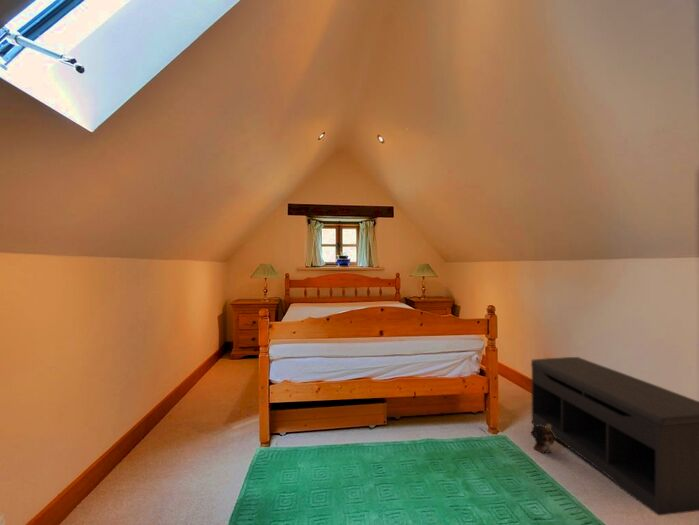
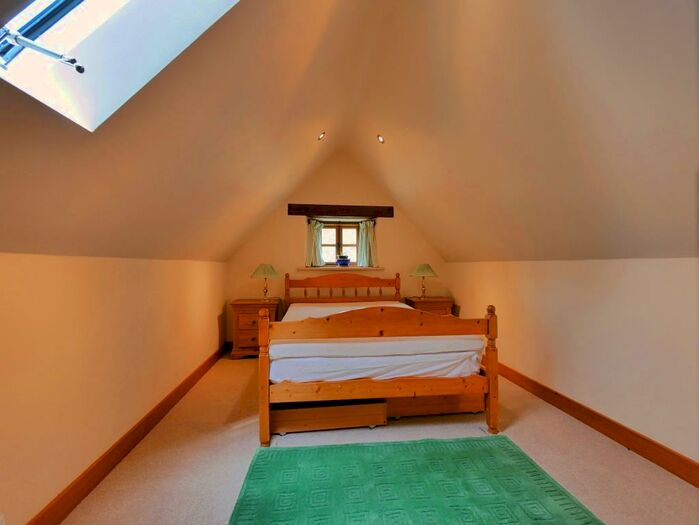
- plush toy (544, 435)
- bench (609, 418)
